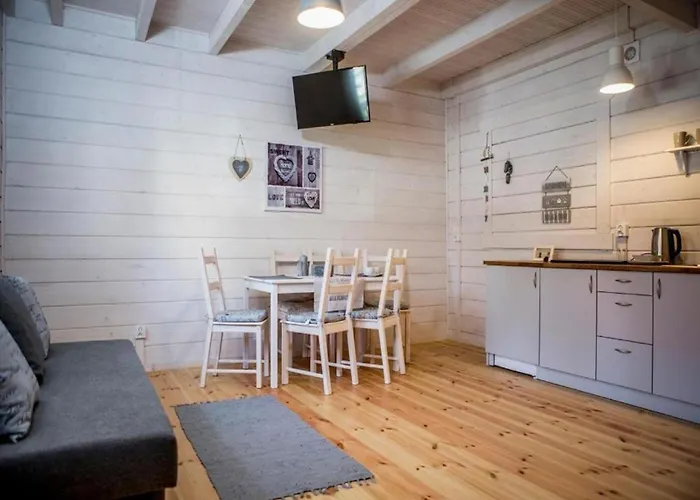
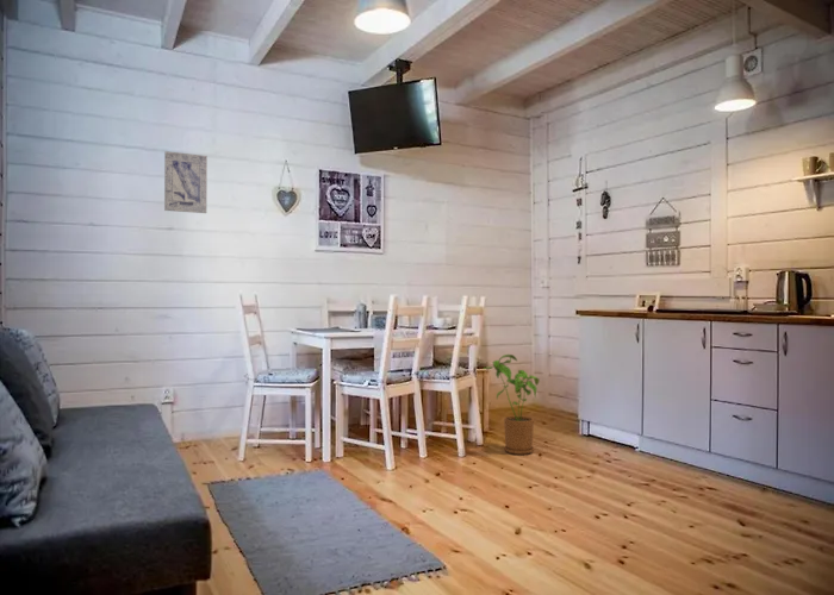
+ house plant (518, 402)
+ wall art (186, 182)
